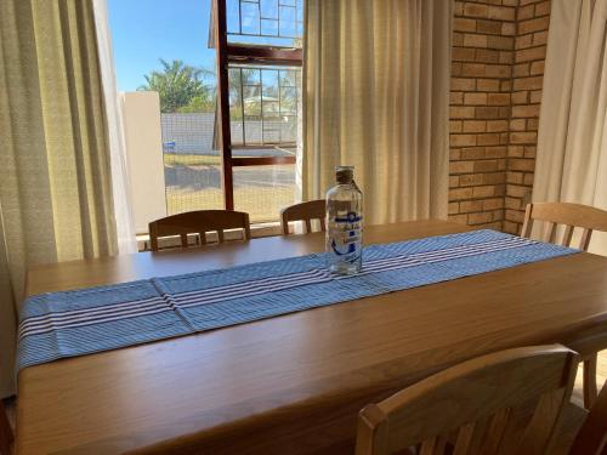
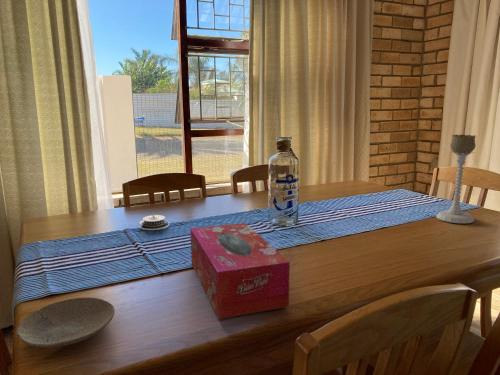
+ candle holder (459, 177)
+ tissue box (234, 263)
+ architectural model (154, 219)
+ plate (68, 324)
